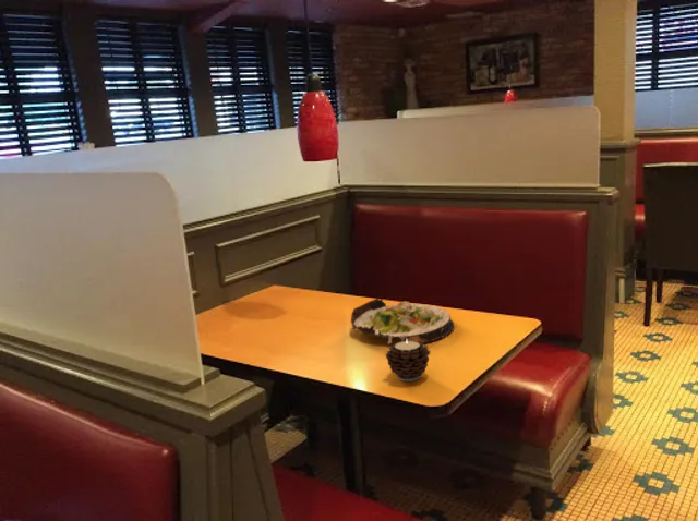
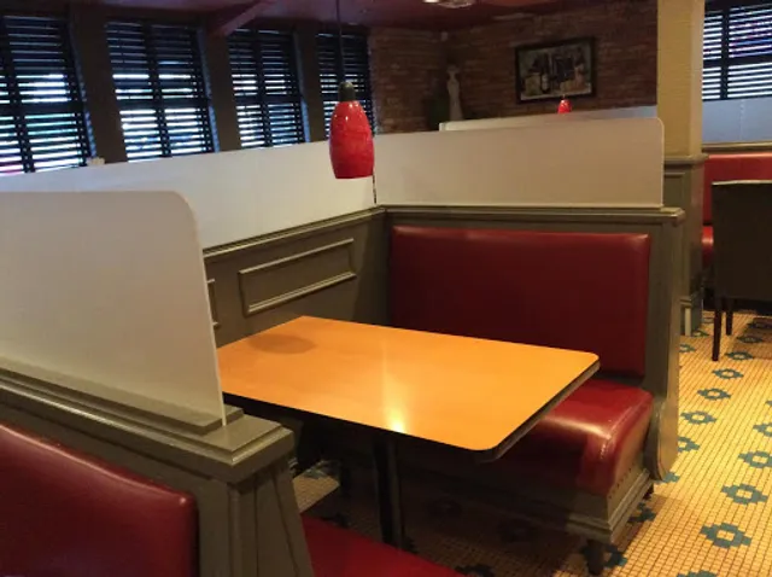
- candle (408, 358)
- salad plate (404, 317)
